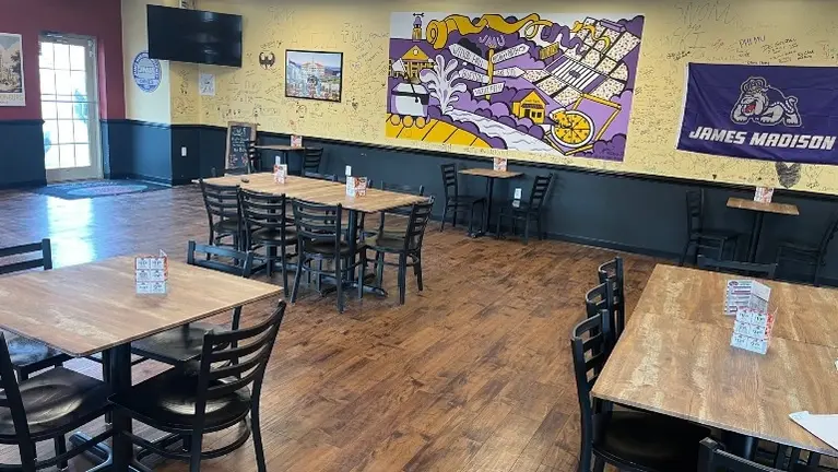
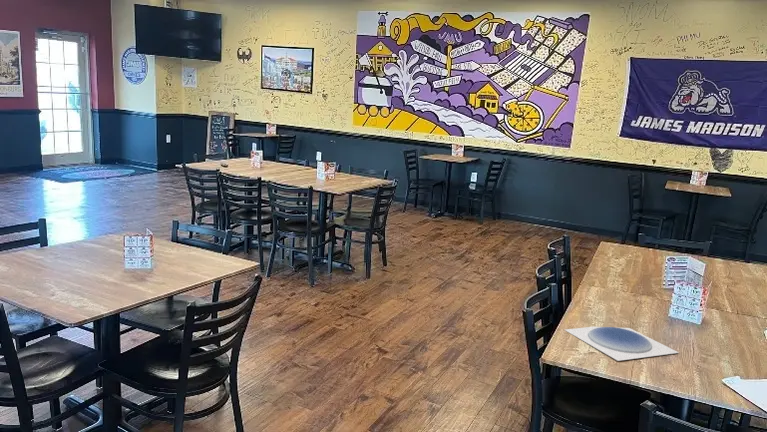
+ plate (620, 337)
